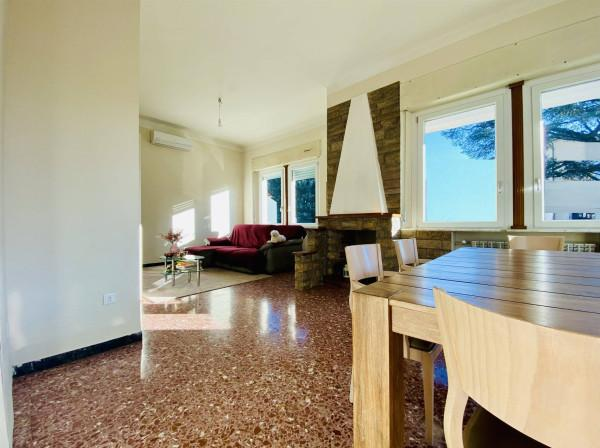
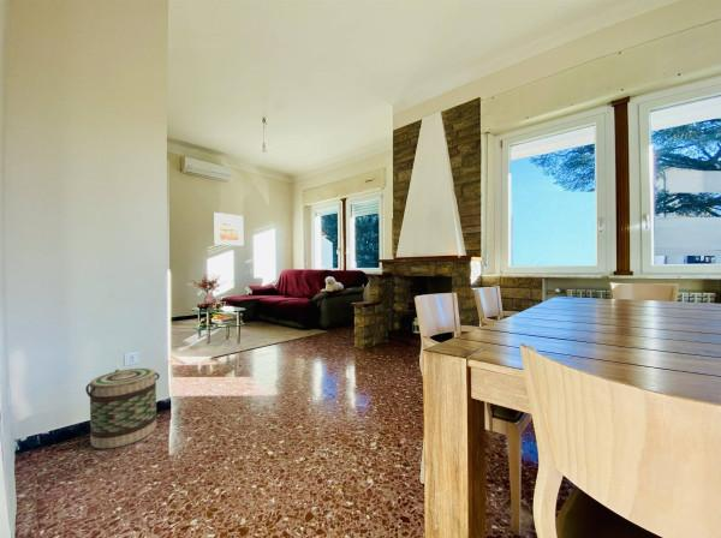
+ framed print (228, 229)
+ basket (124, 402)
